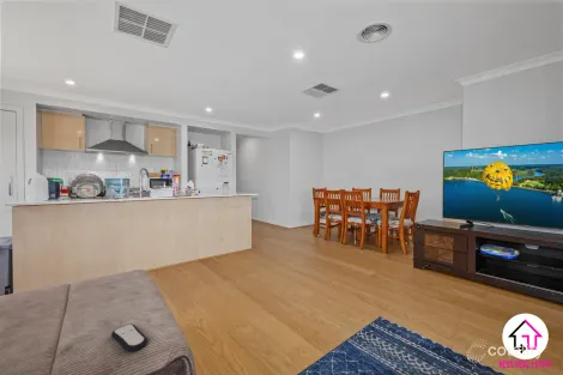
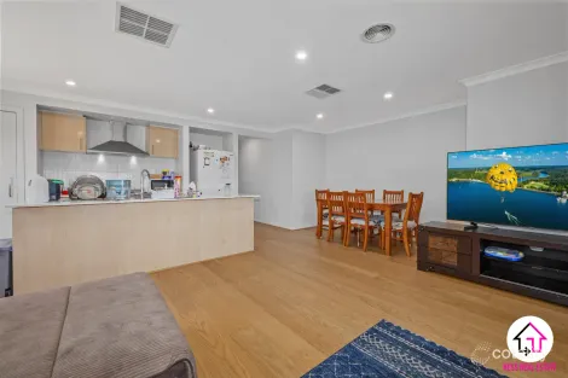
- remote control (129, 337)
